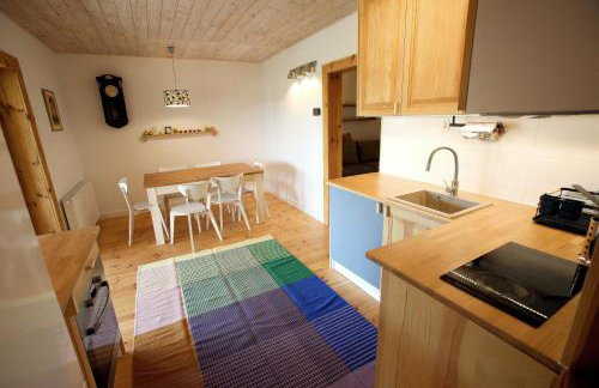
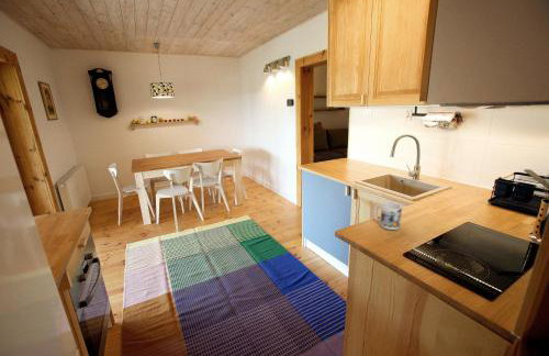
+ mug (386, 214)
